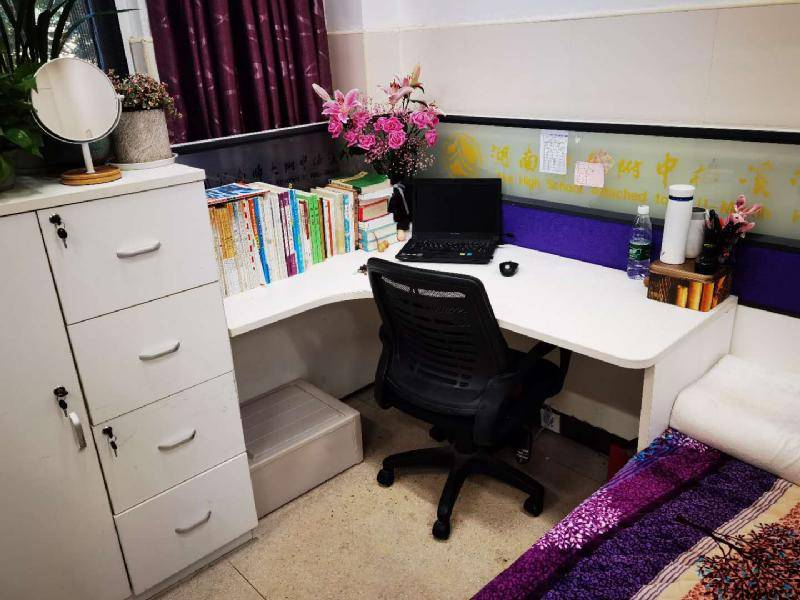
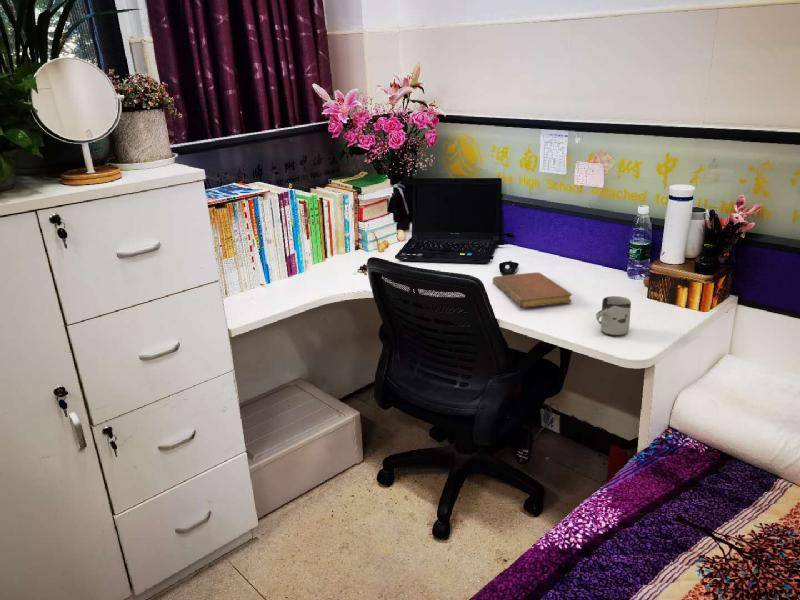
+ cup (611, 316)
+ notebook (530, 288)
